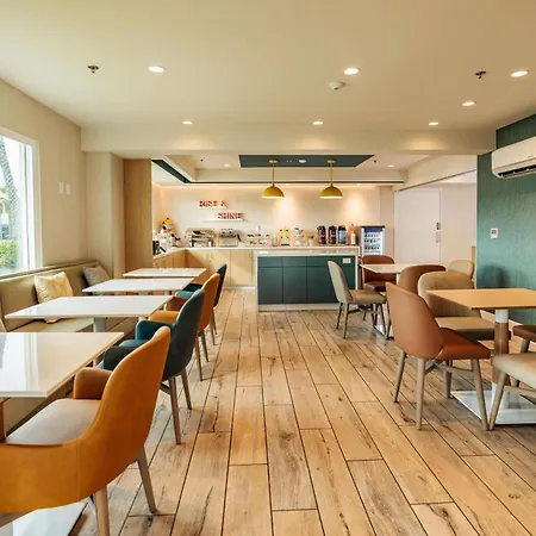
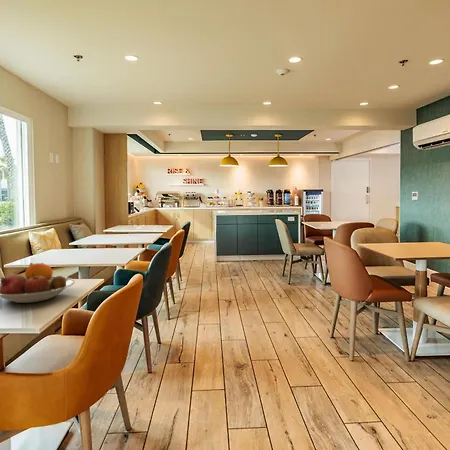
+ fruit bowl (32, 281)
